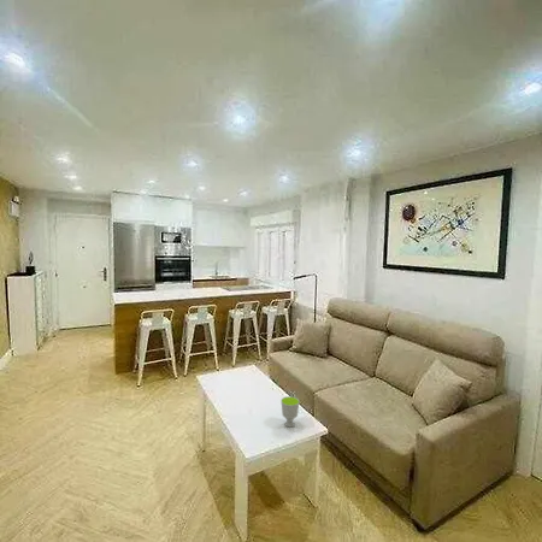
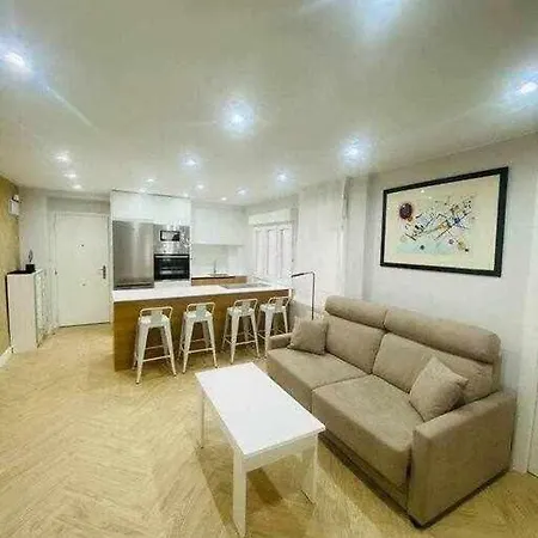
- cup (289, 412)
